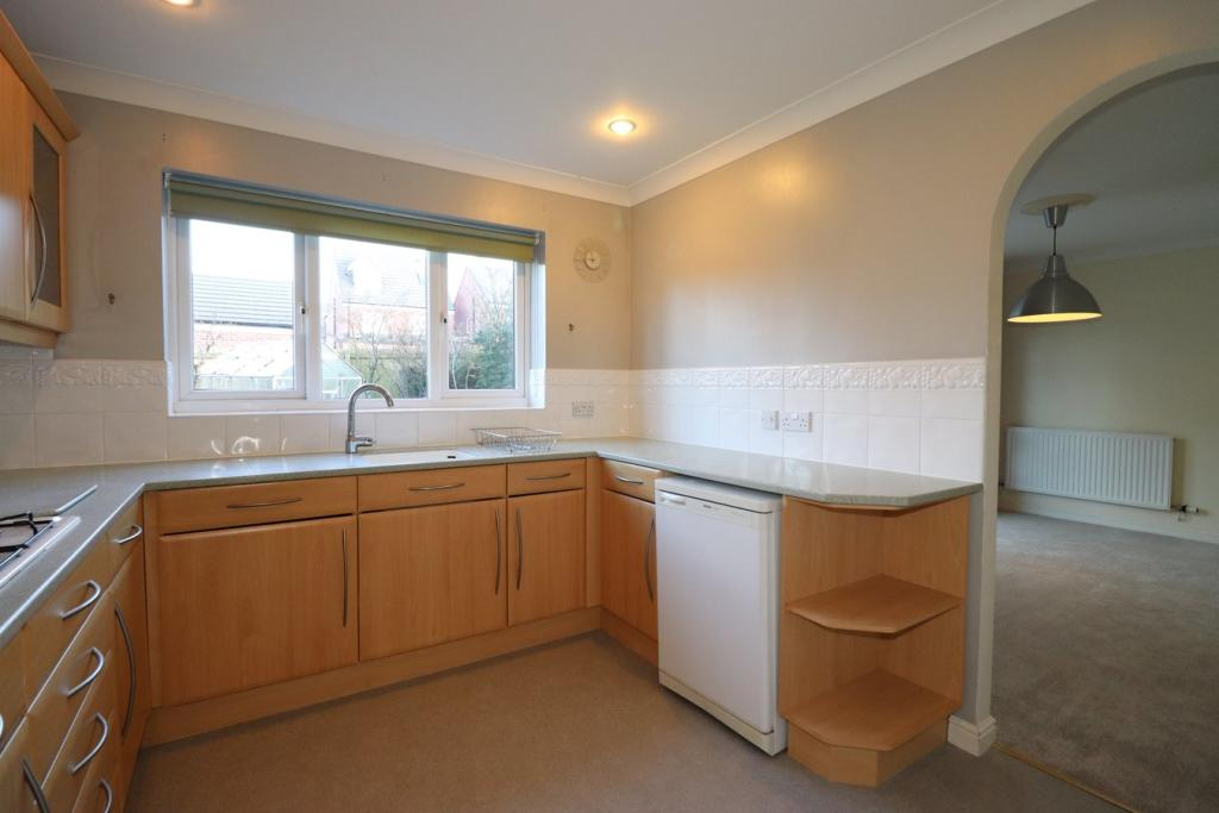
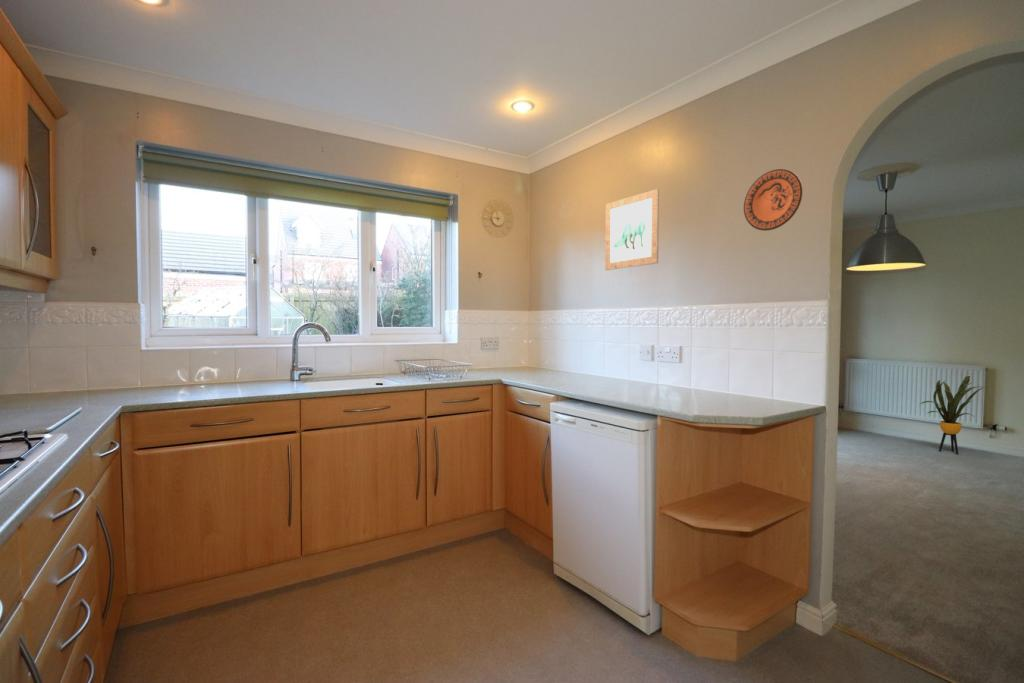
+ wall art (630, 232)
+ decorative plate (772, 200)
+ house plant (956, 414)
